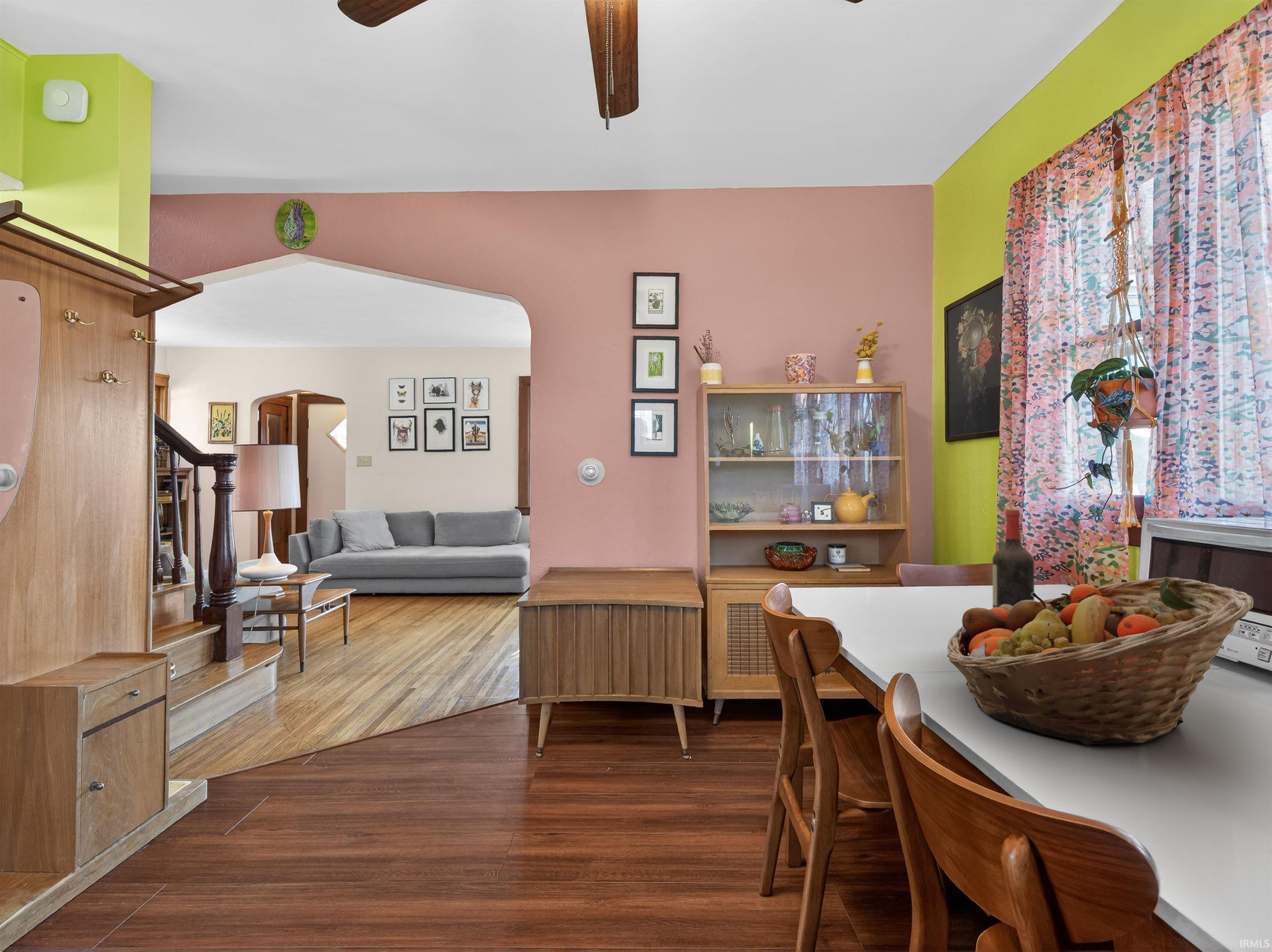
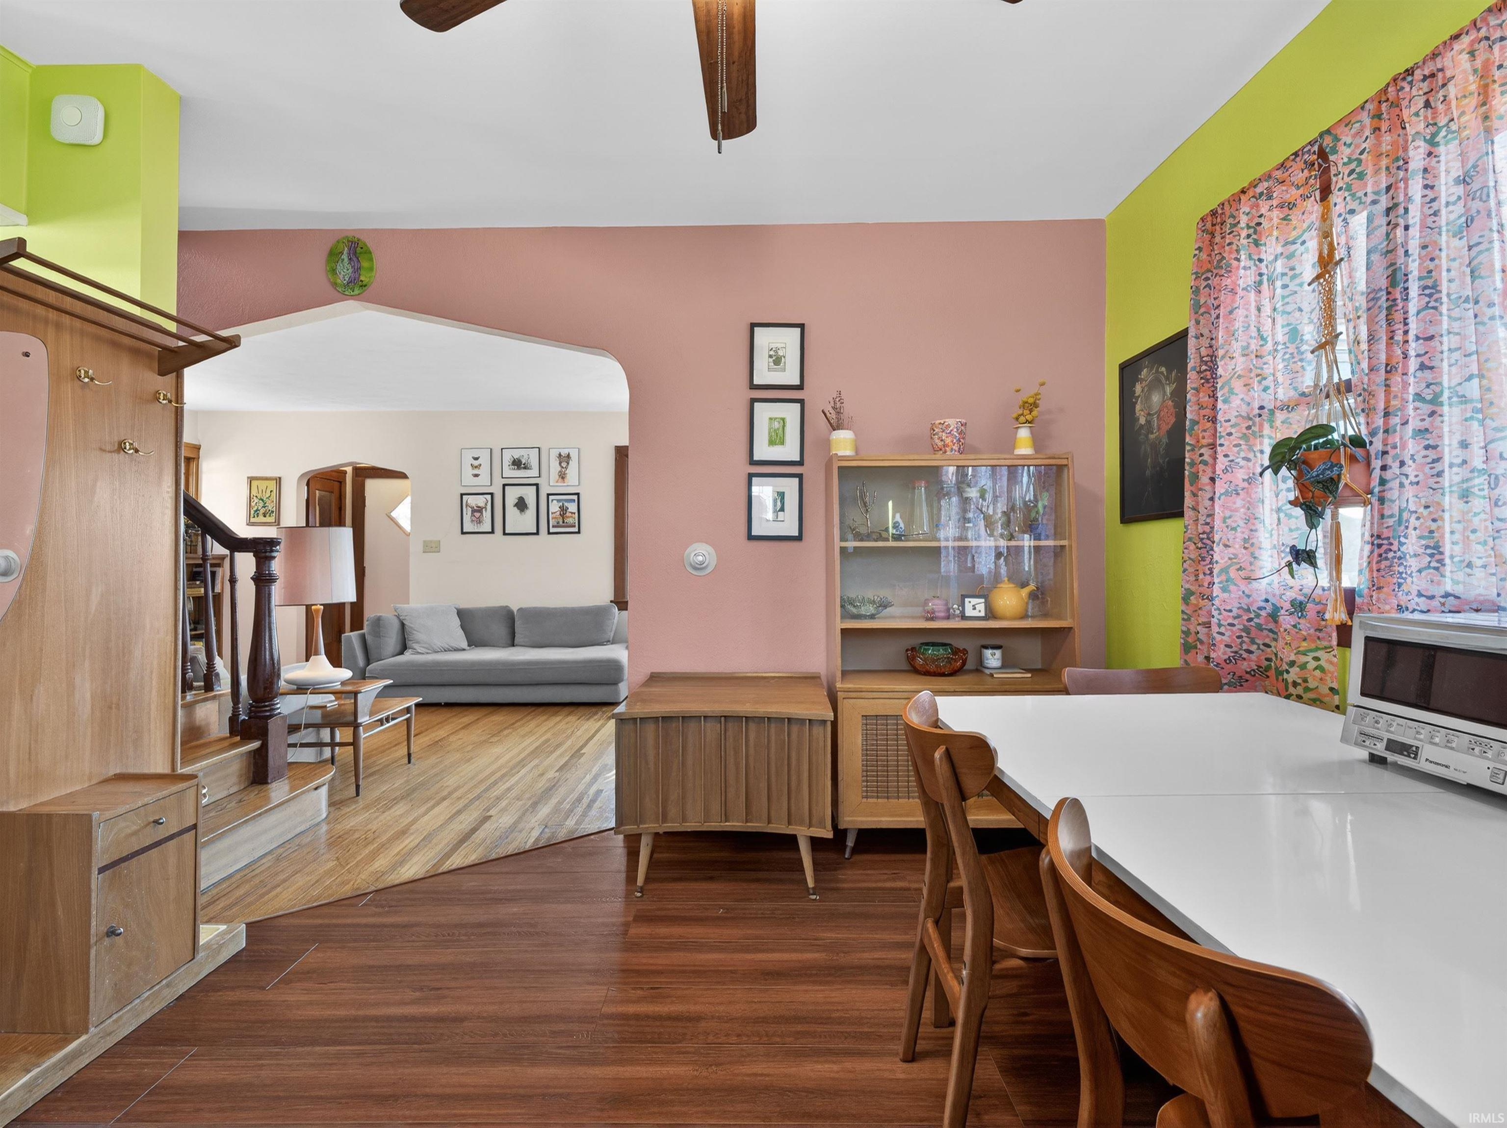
- wine bottle (1013, 577)
- fruit basket (1082, 644)
